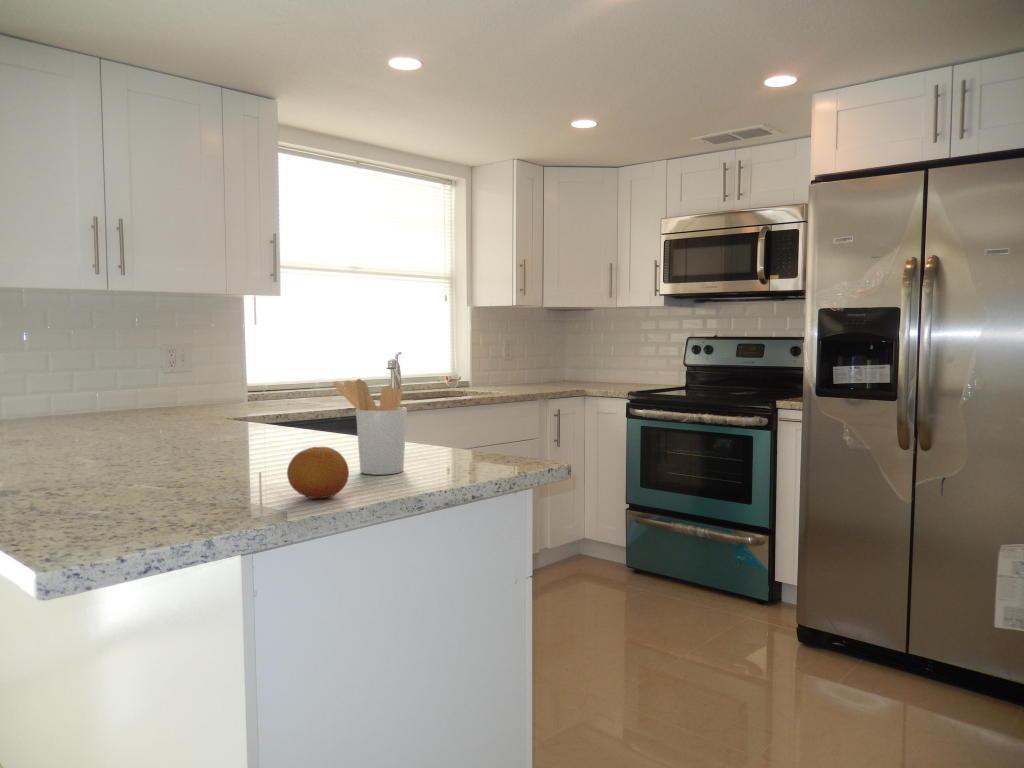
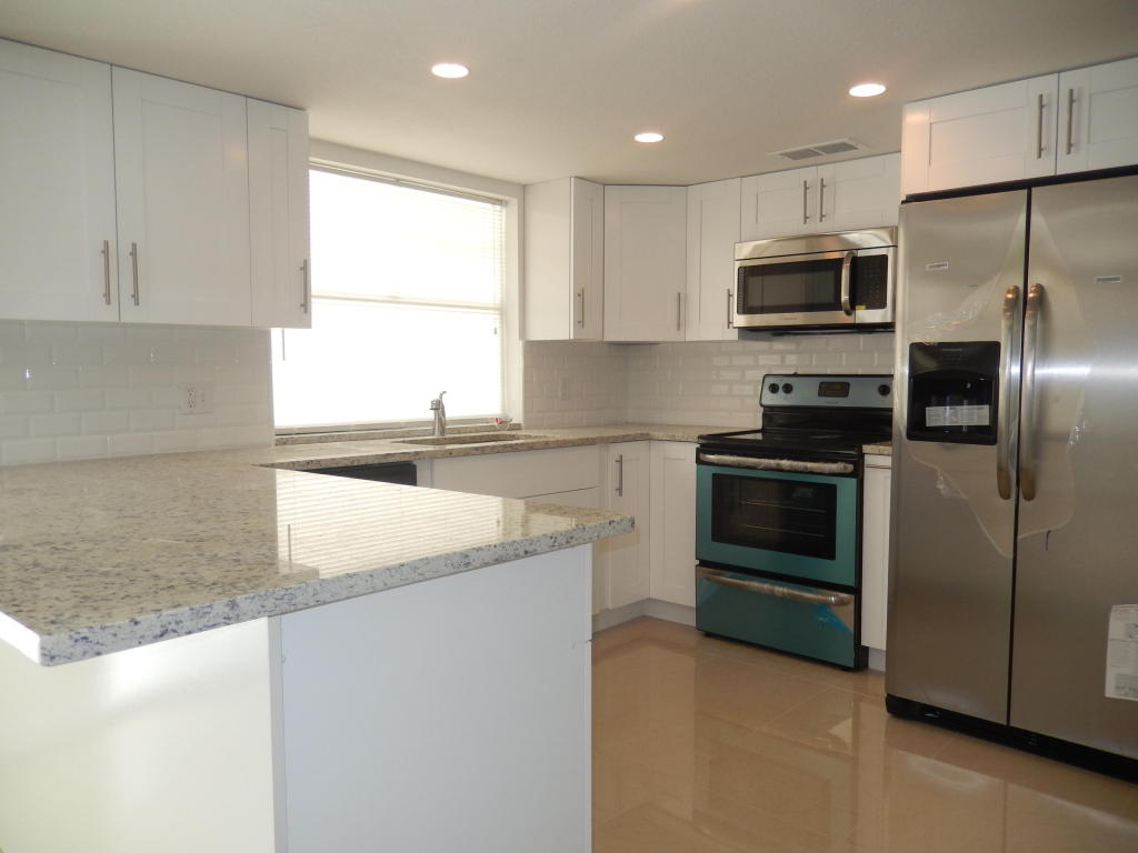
- fruit (318, 471)
- utensil holder (371, 423)
